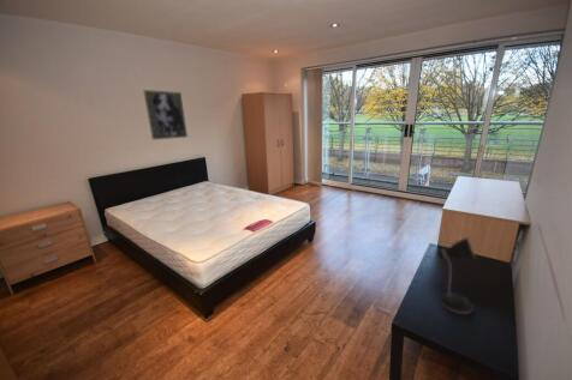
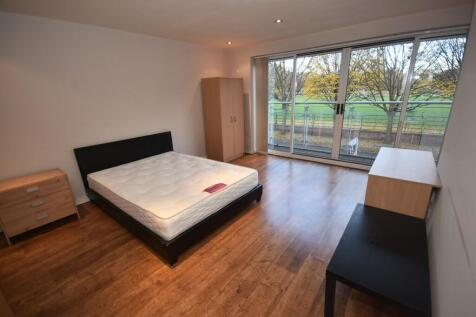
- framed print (167, 115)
- desk lamp (451, 271)
